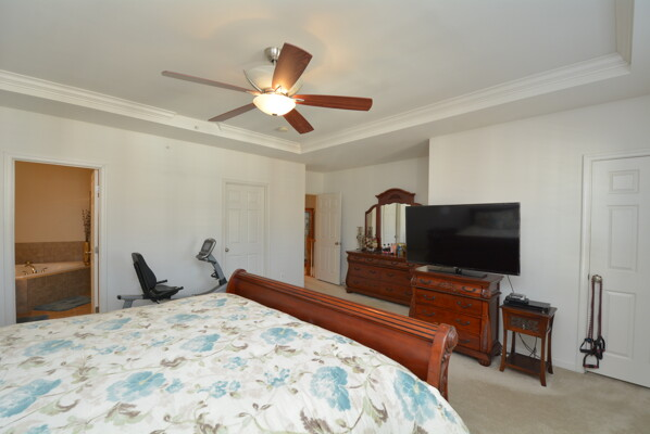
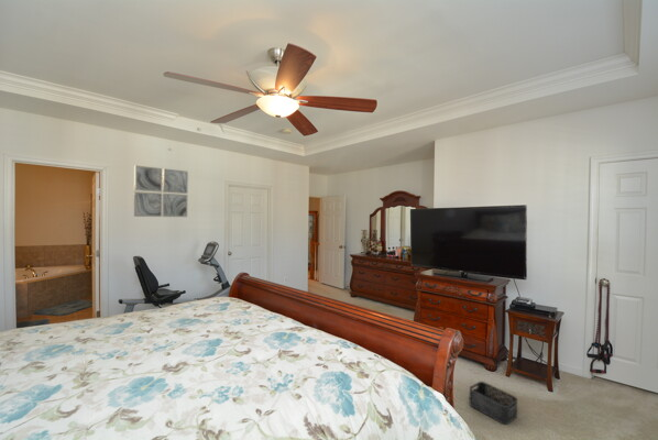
+ storage bin (492, 402)
+ wall art (161, 191)
